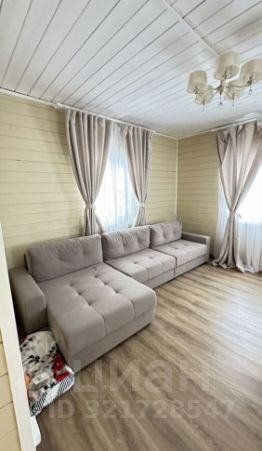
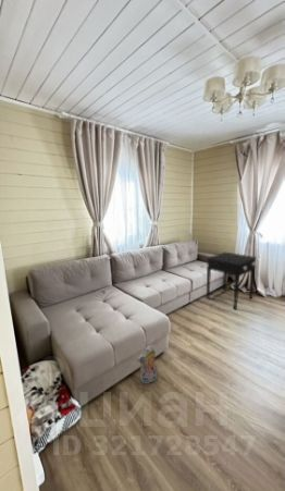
+ plush toy (148, 364)
+ side table (232, 274)
